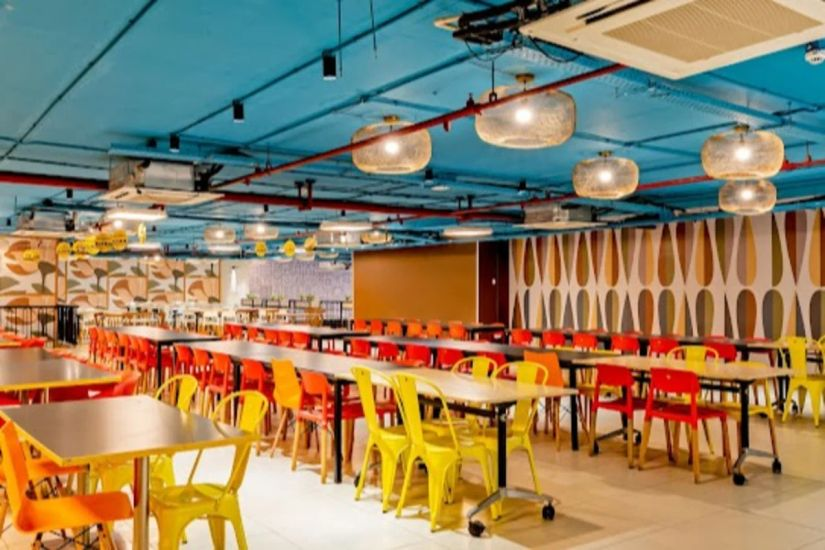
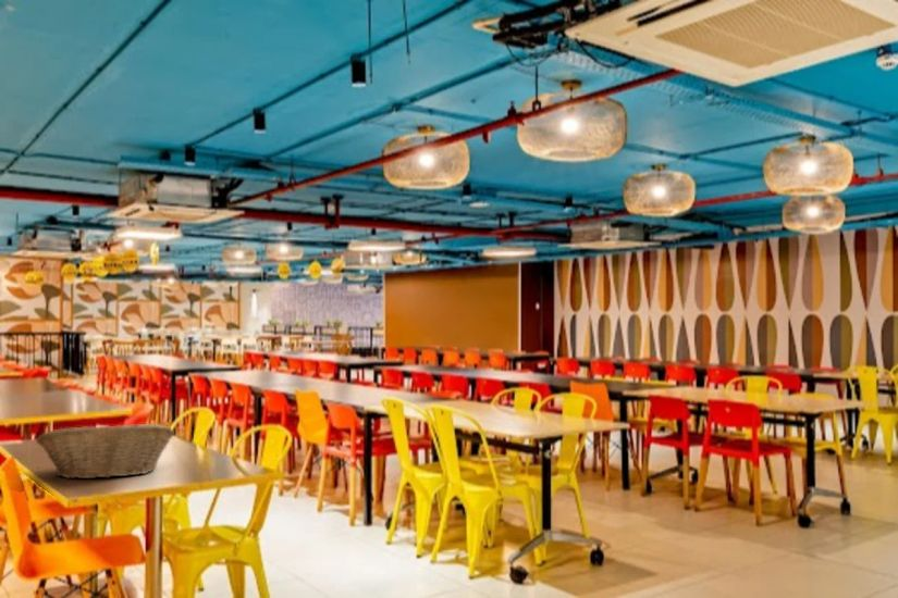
+ fruit basket (107, 446)
